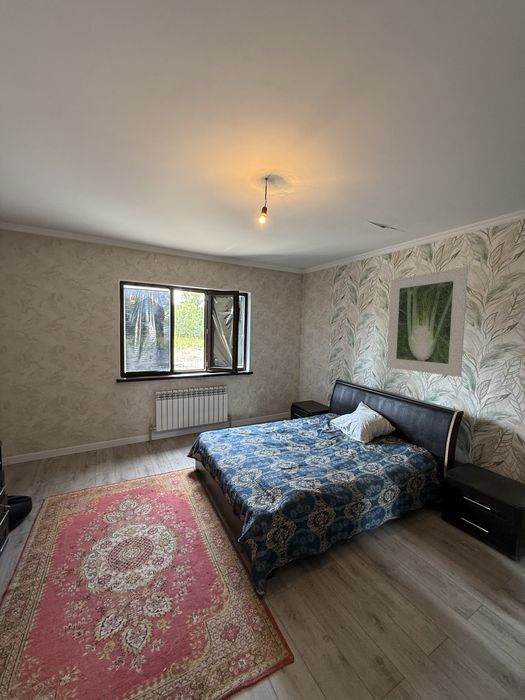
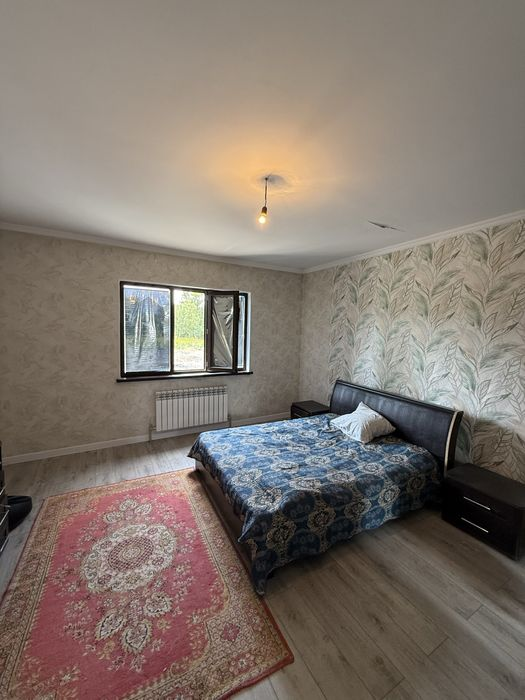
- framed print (422, 323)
